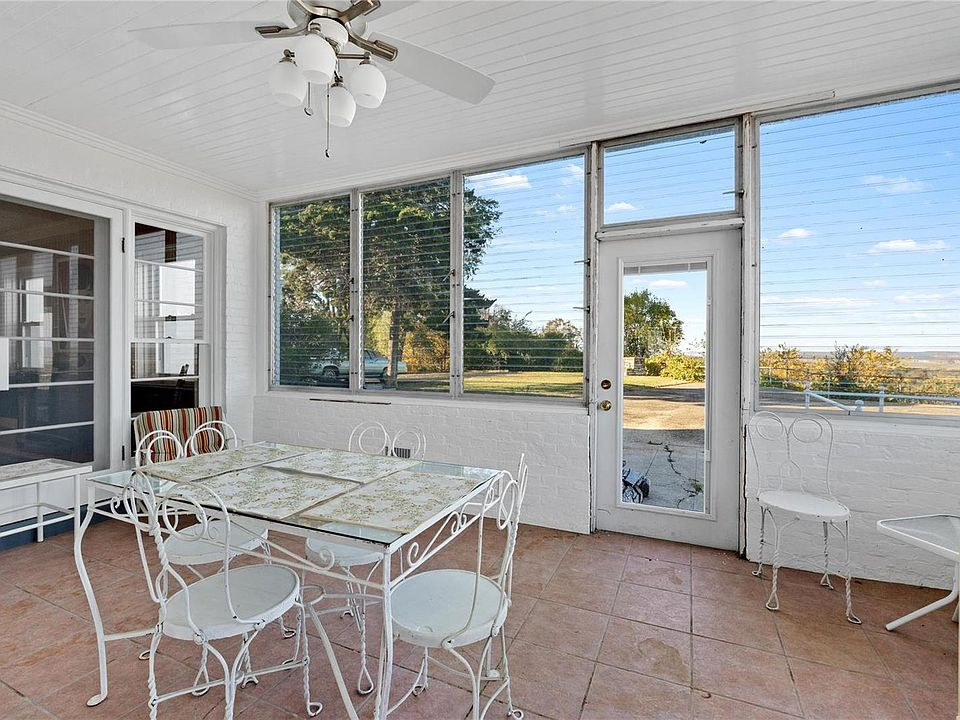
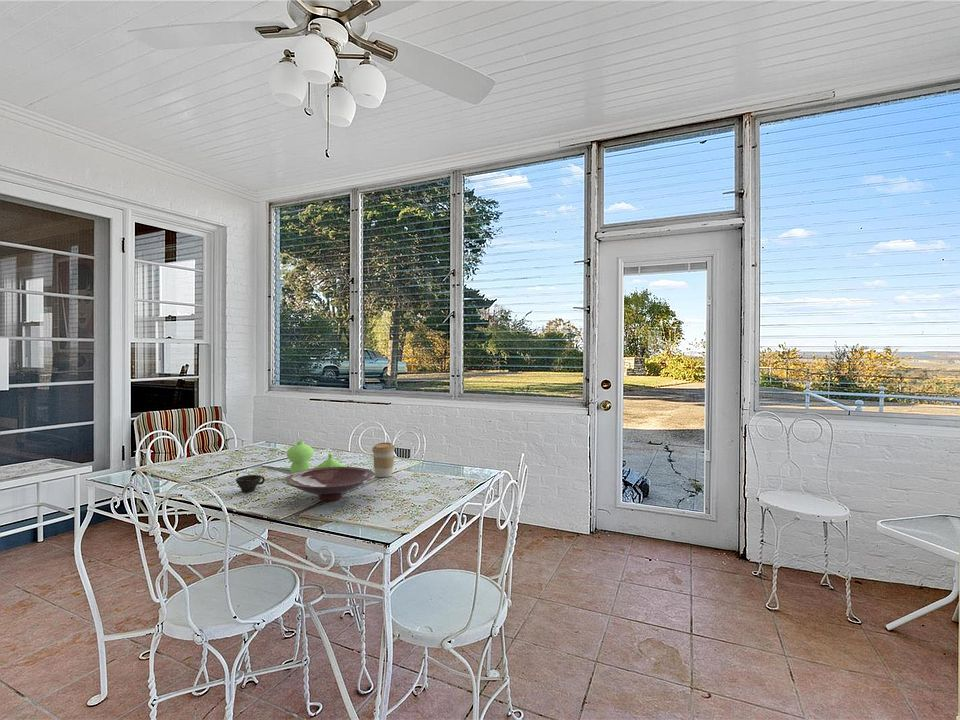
+ vase (313, 453)
+ bowl (330, 487)
+ coffee cup (383, 459)
+ cup (250, 483)
